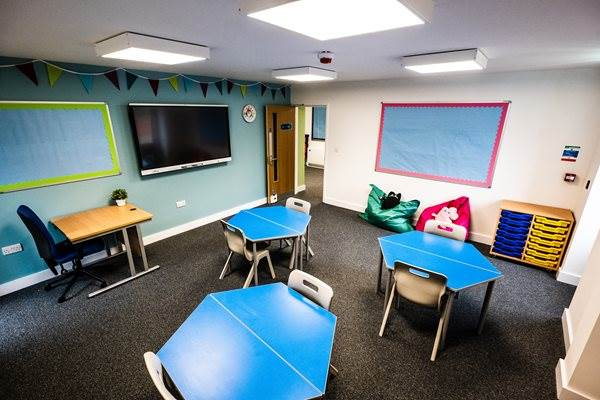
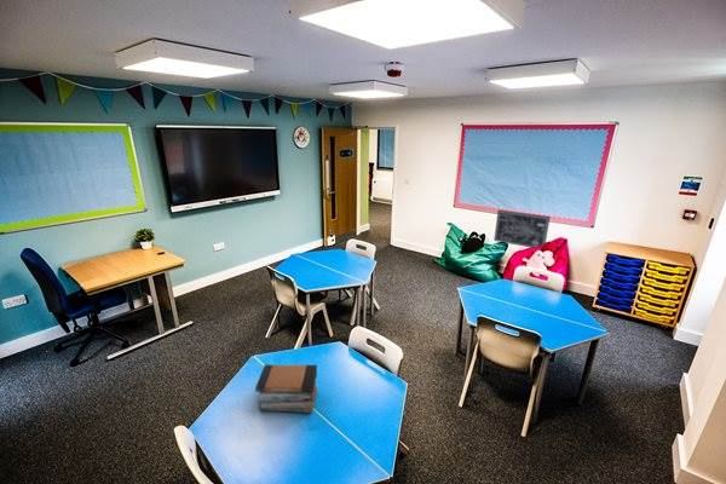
+ book stack (288, 387)
+ wall art (520, 229)
